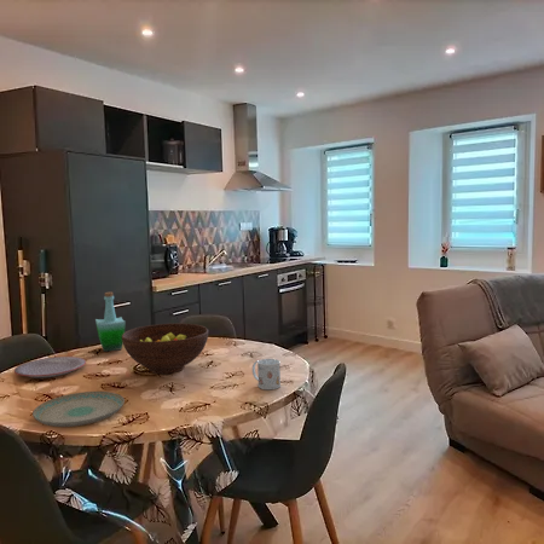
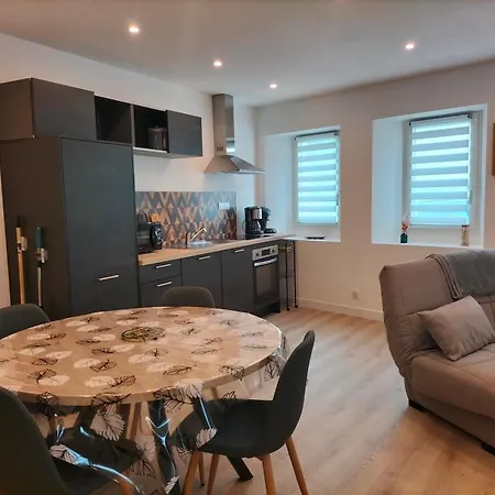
- plate (51, 368)
- bottle (110, 320)
- plate (80, 409)
- mug (265, 372)
- fruit bowl (166, 351)
